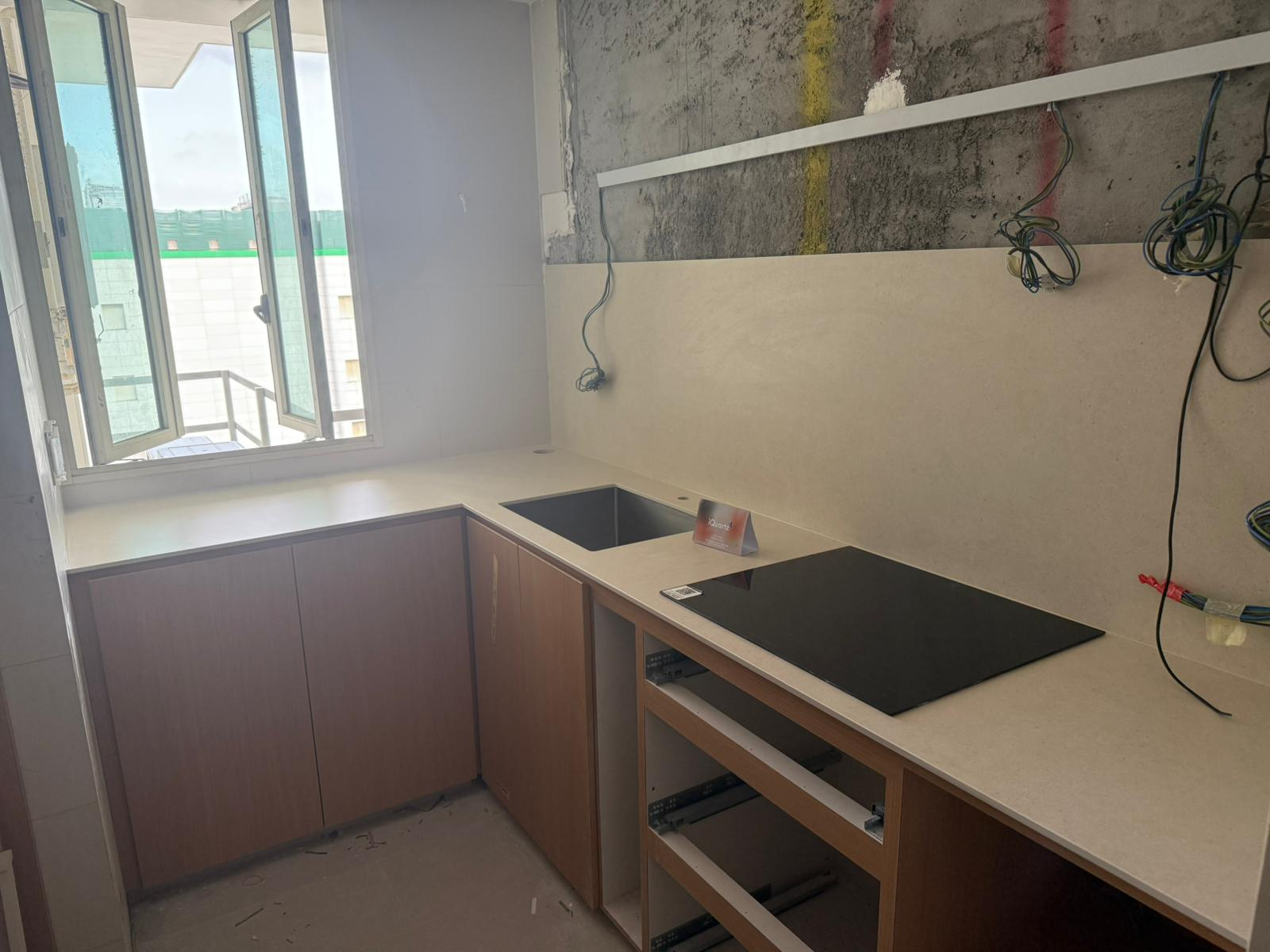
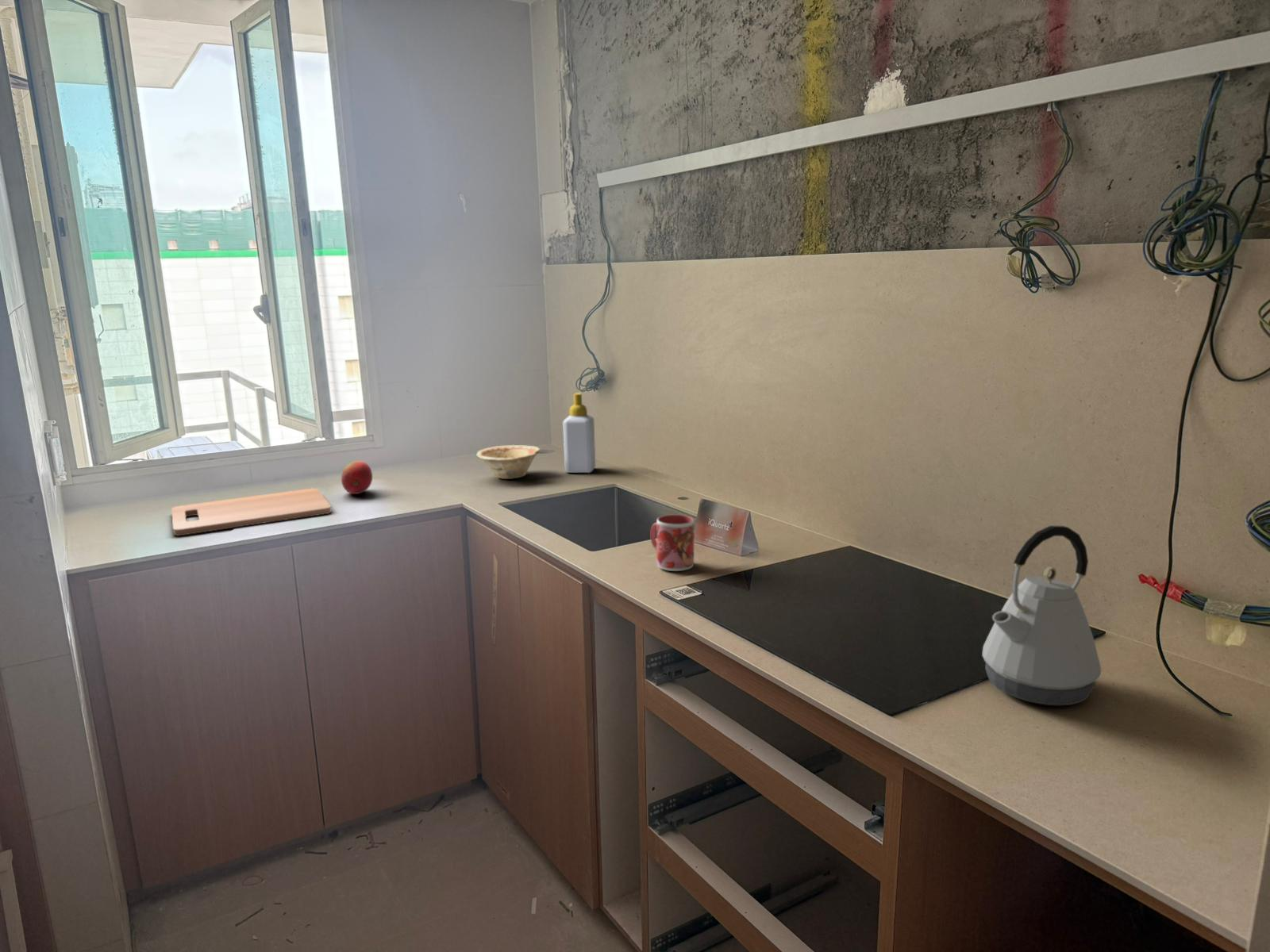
+ dish (509, 463)
+ mug (671, 539)
+ soap bottle (579, 432)
+ kettle (1042, 608)
+ cutting board (251, 509)
+ fruit (356, 477)
